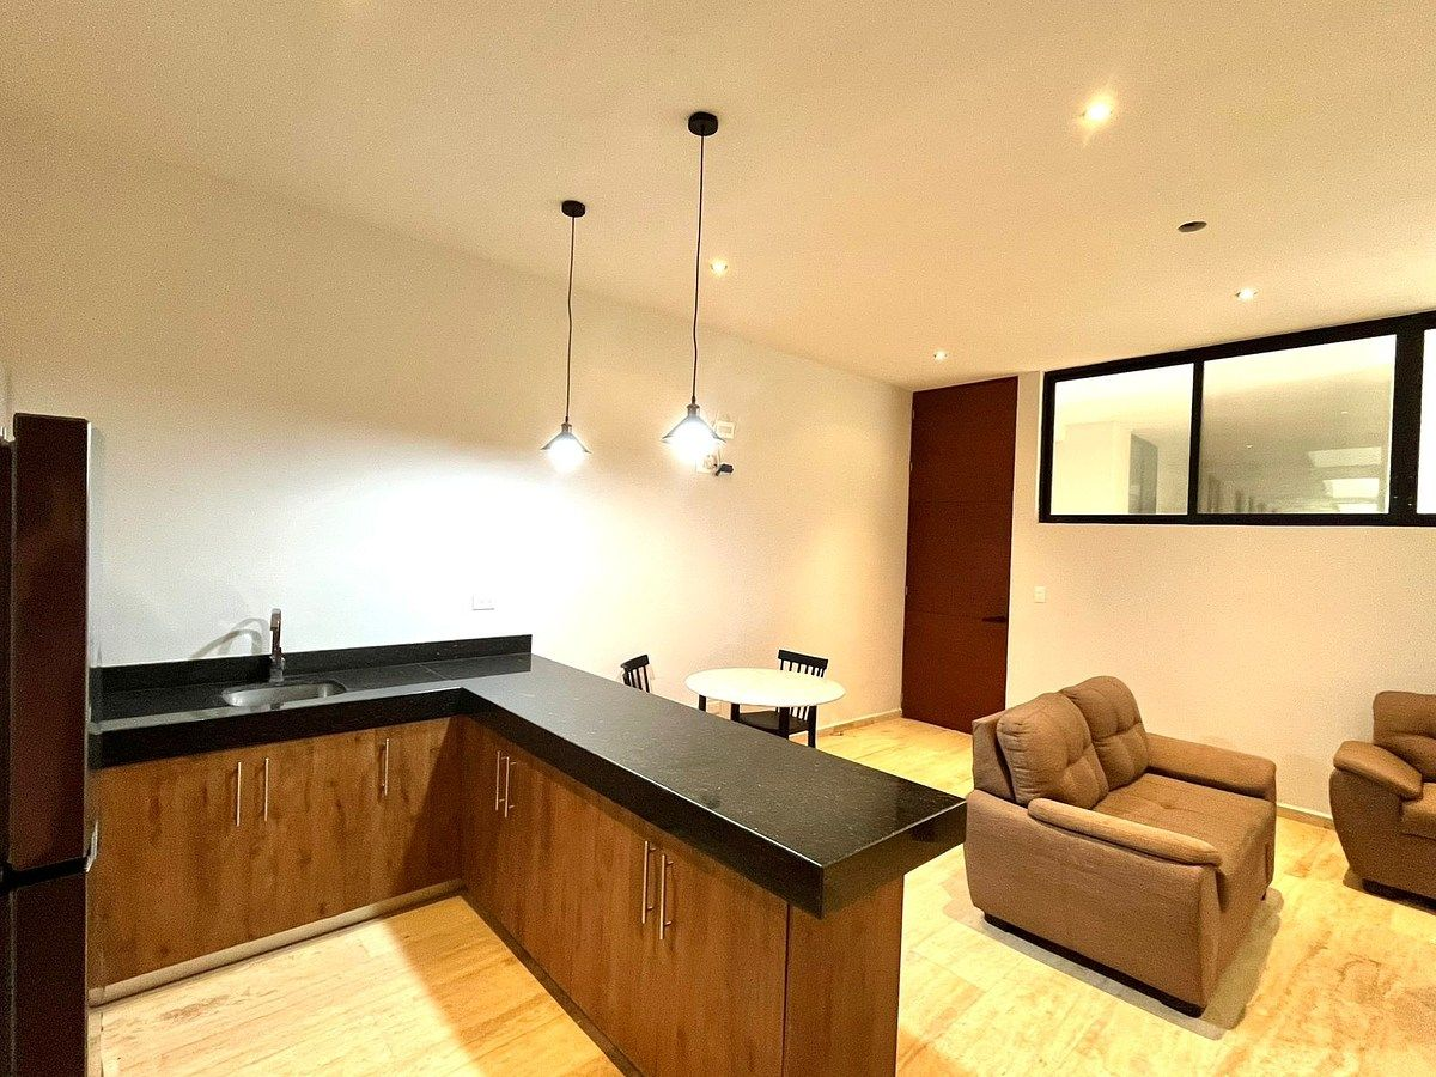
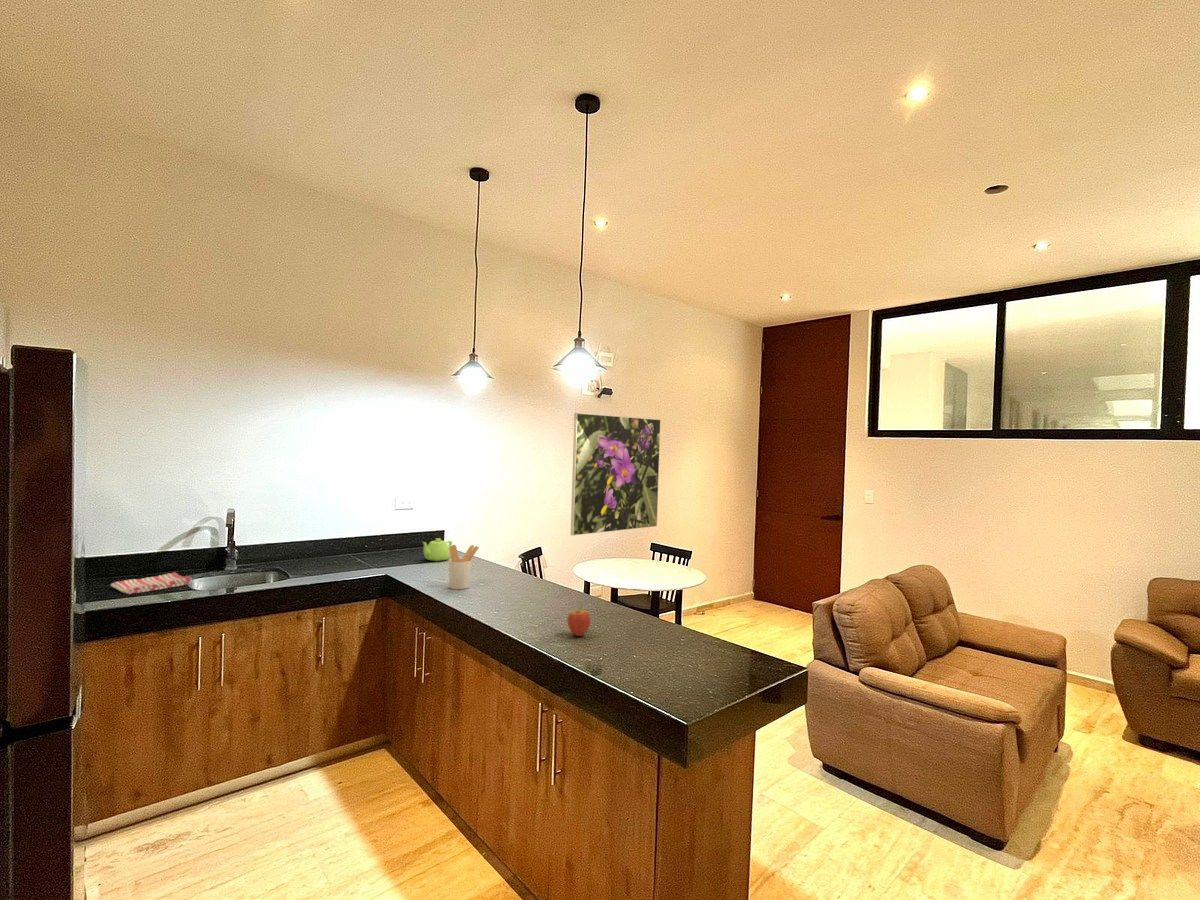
+ utensil holder (464, 565)
+ fruit (578, 620)
+ dish towel (151, 582)
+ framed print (618, 473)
+ teapot (436, 549)
